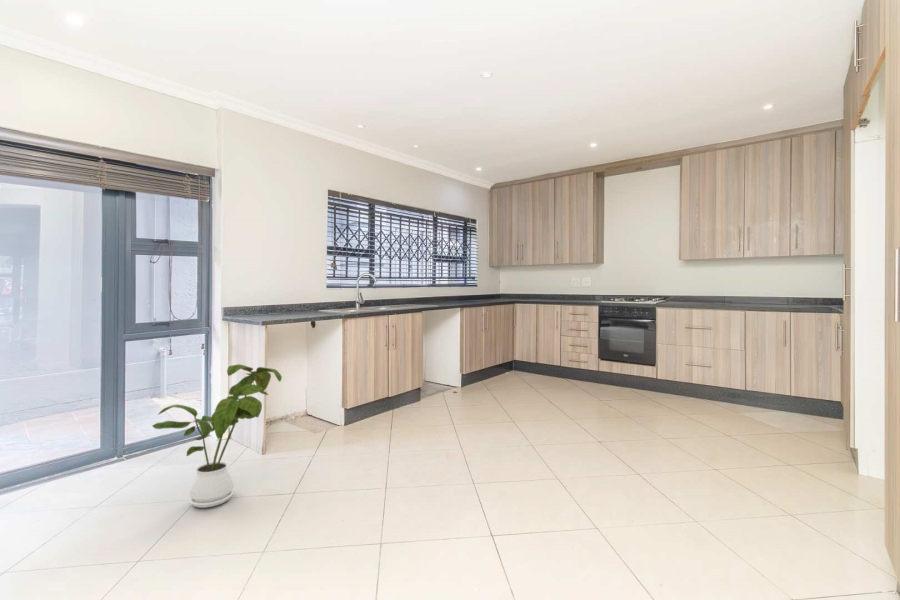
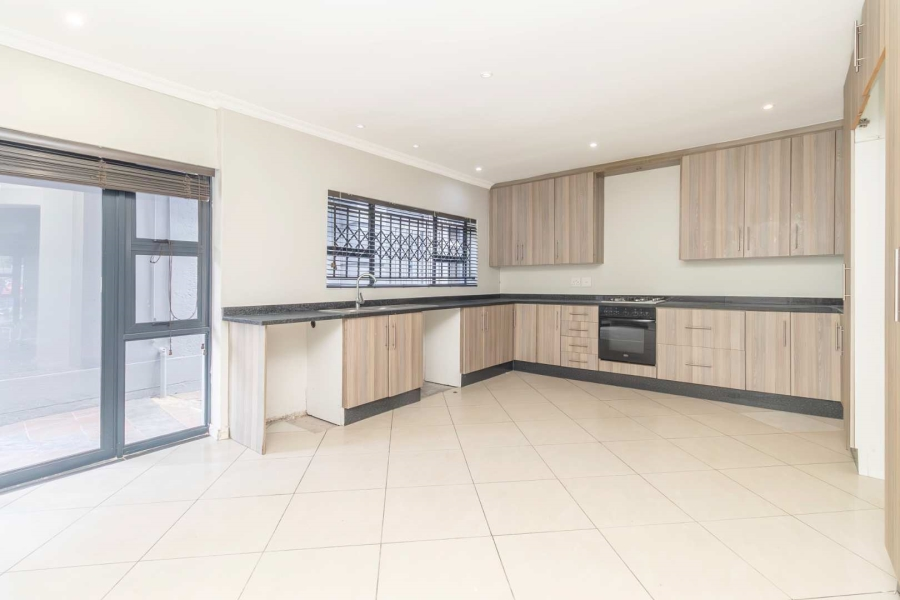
- house plant (228, 426)
